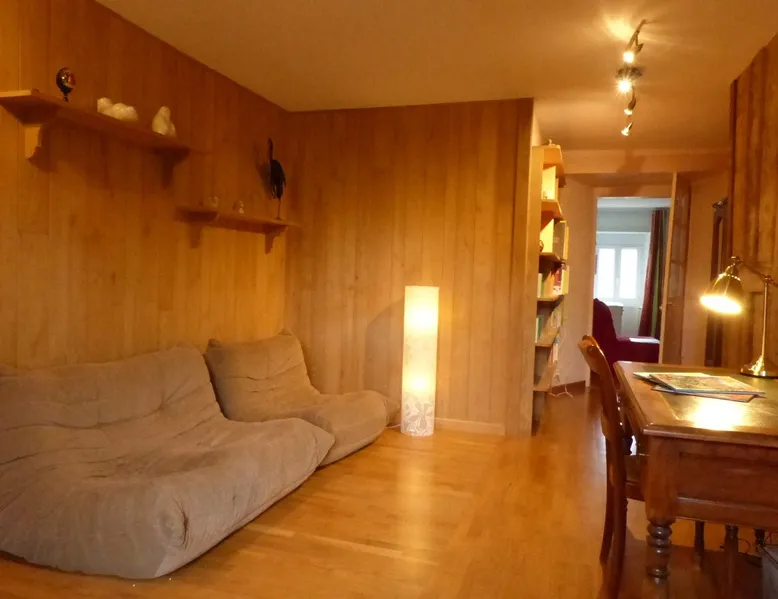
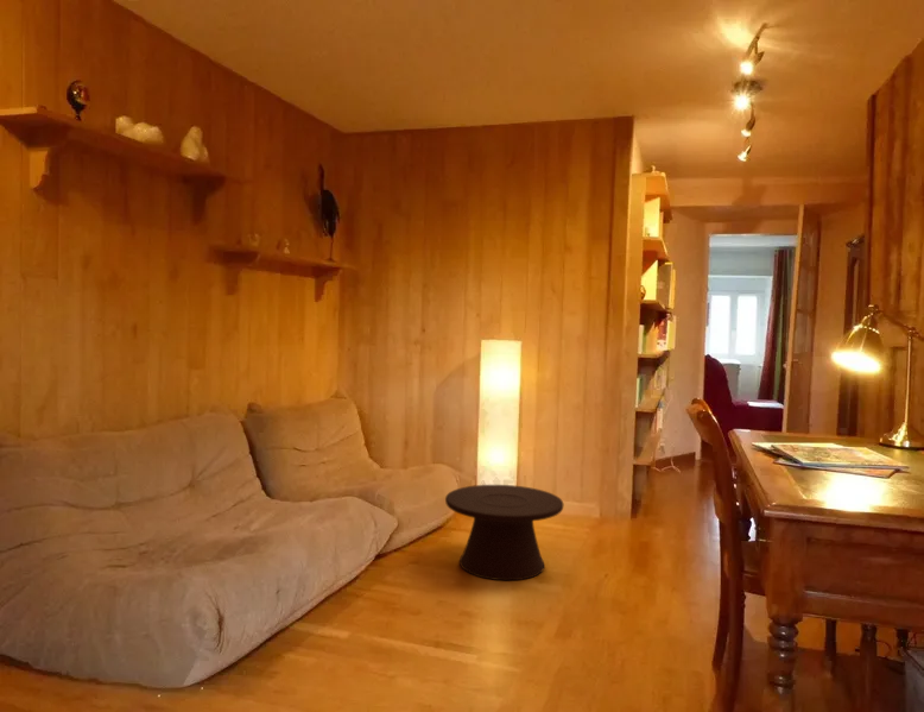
+ side table (502, 531)
